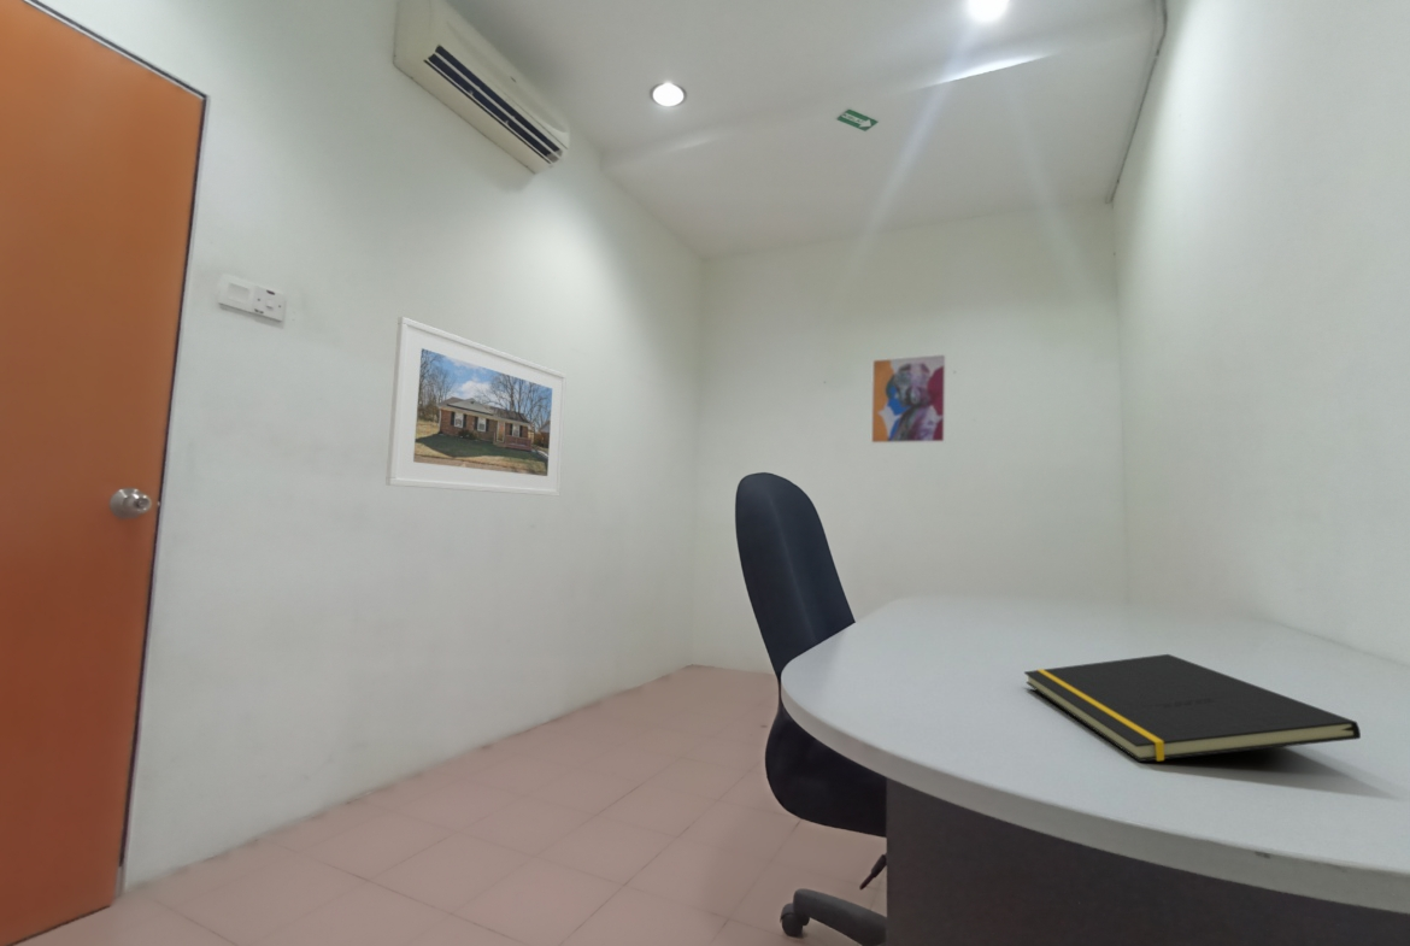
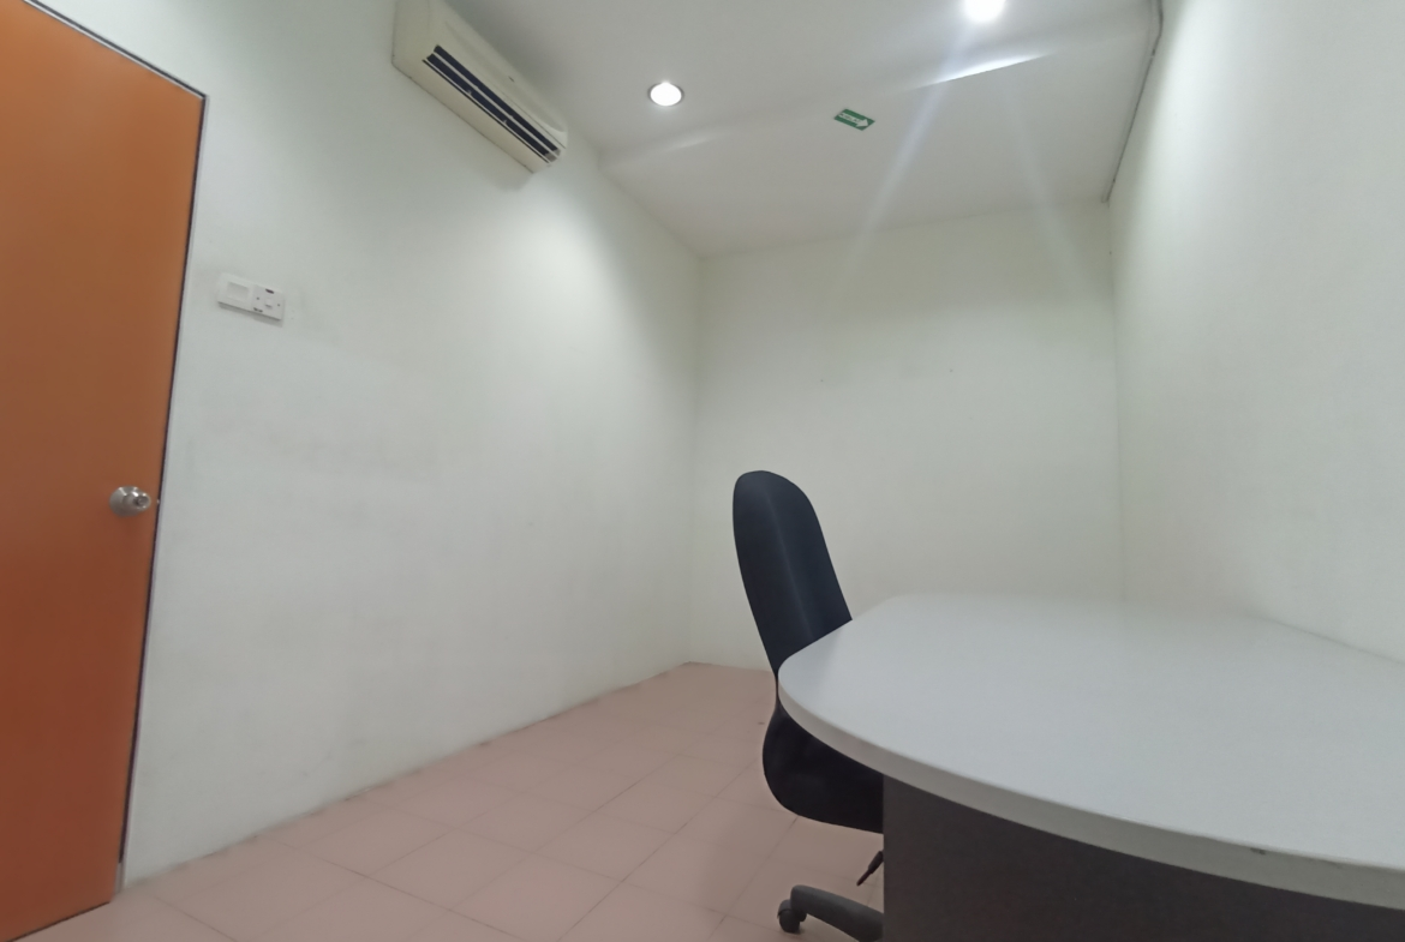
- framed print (490, 419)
- wall art (907, 399)
- notepad (1157, 698)
